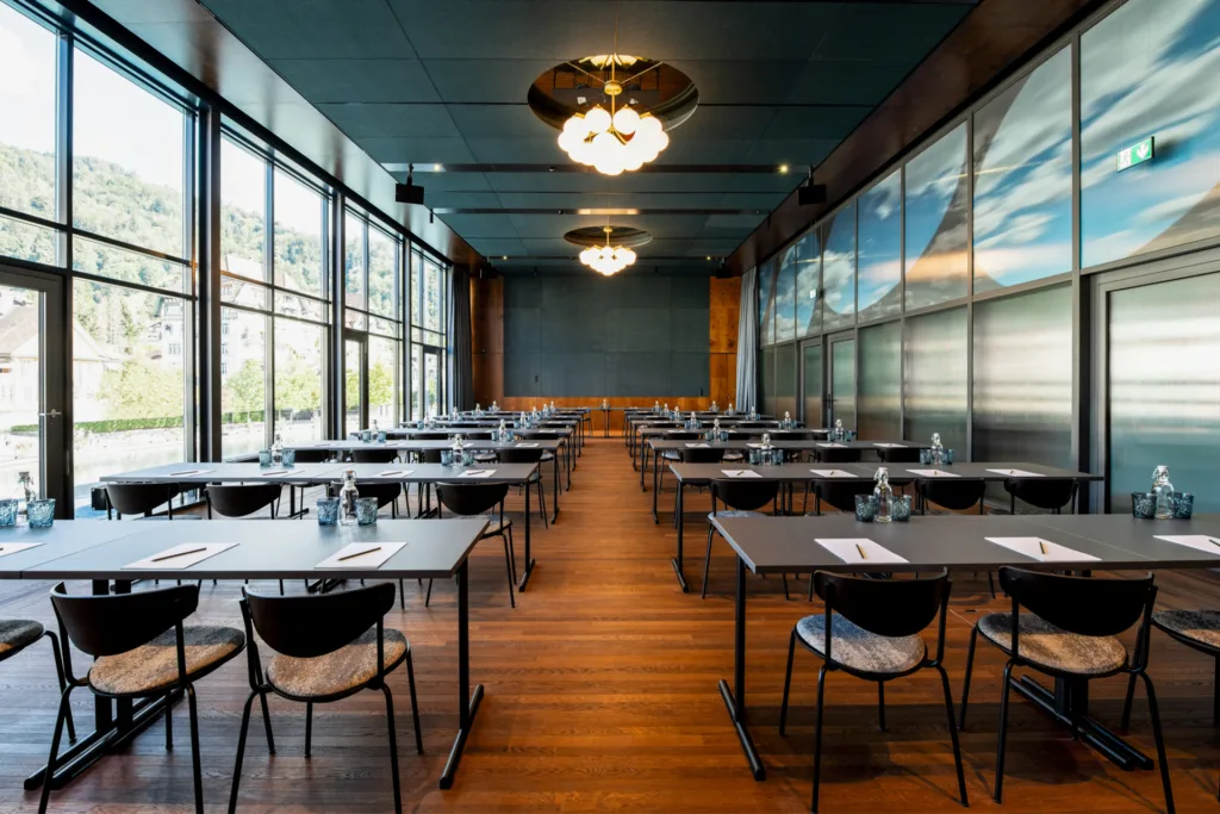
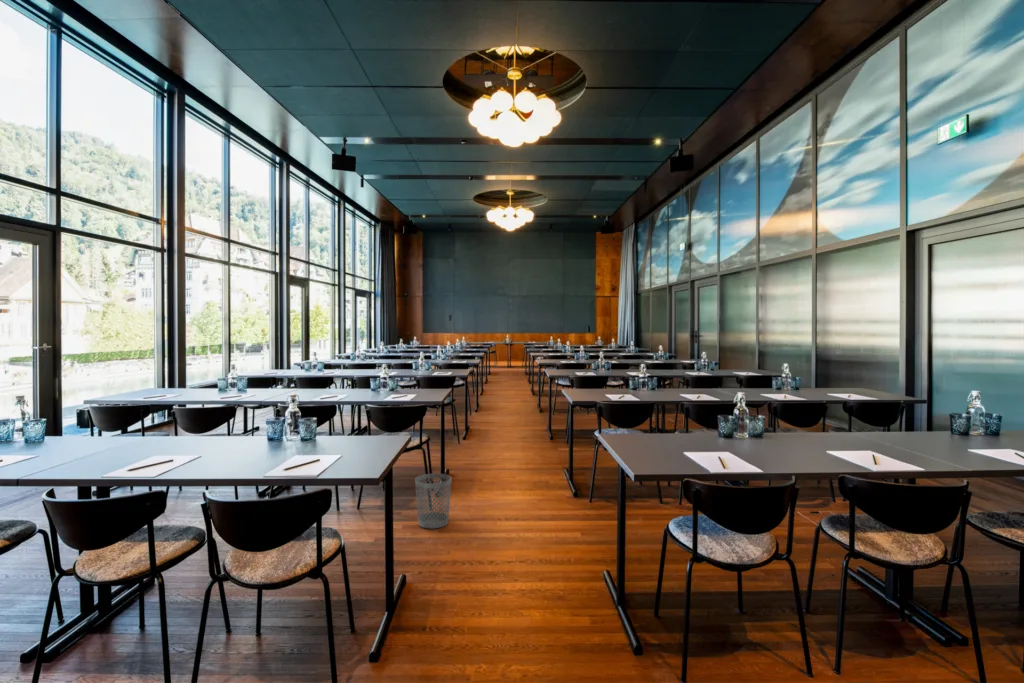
+ wastebasket (433, 500)
